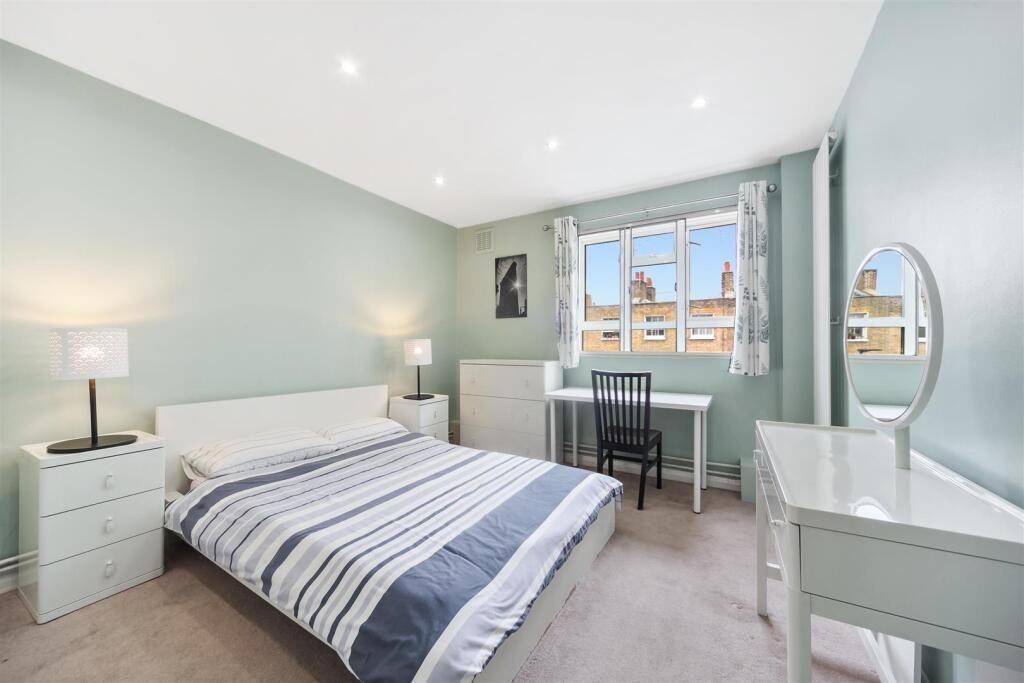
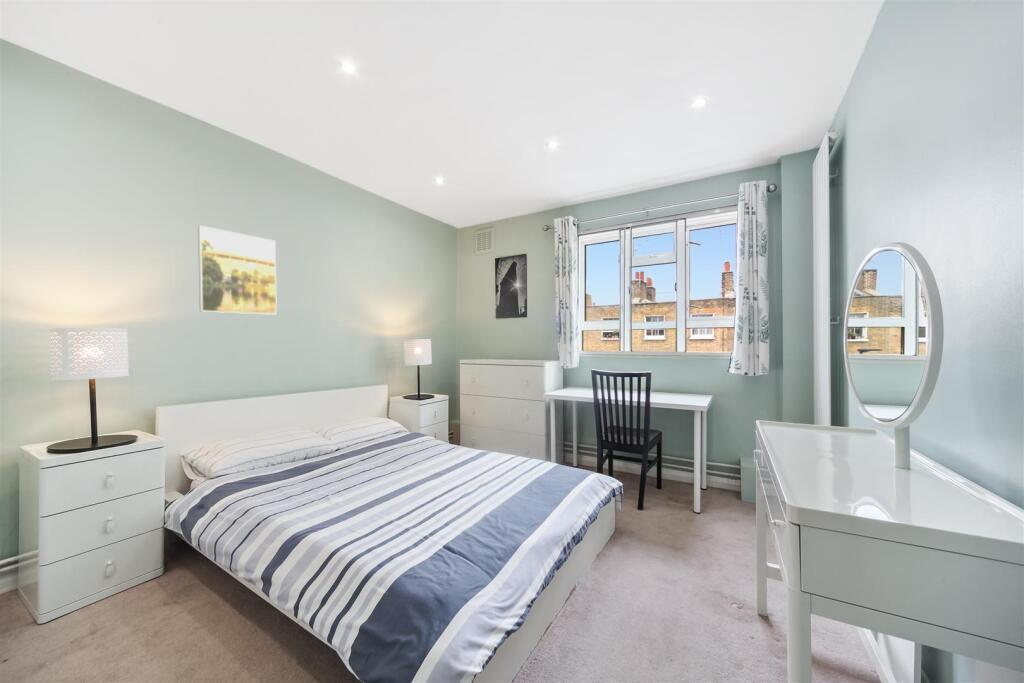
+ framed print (240, 273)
